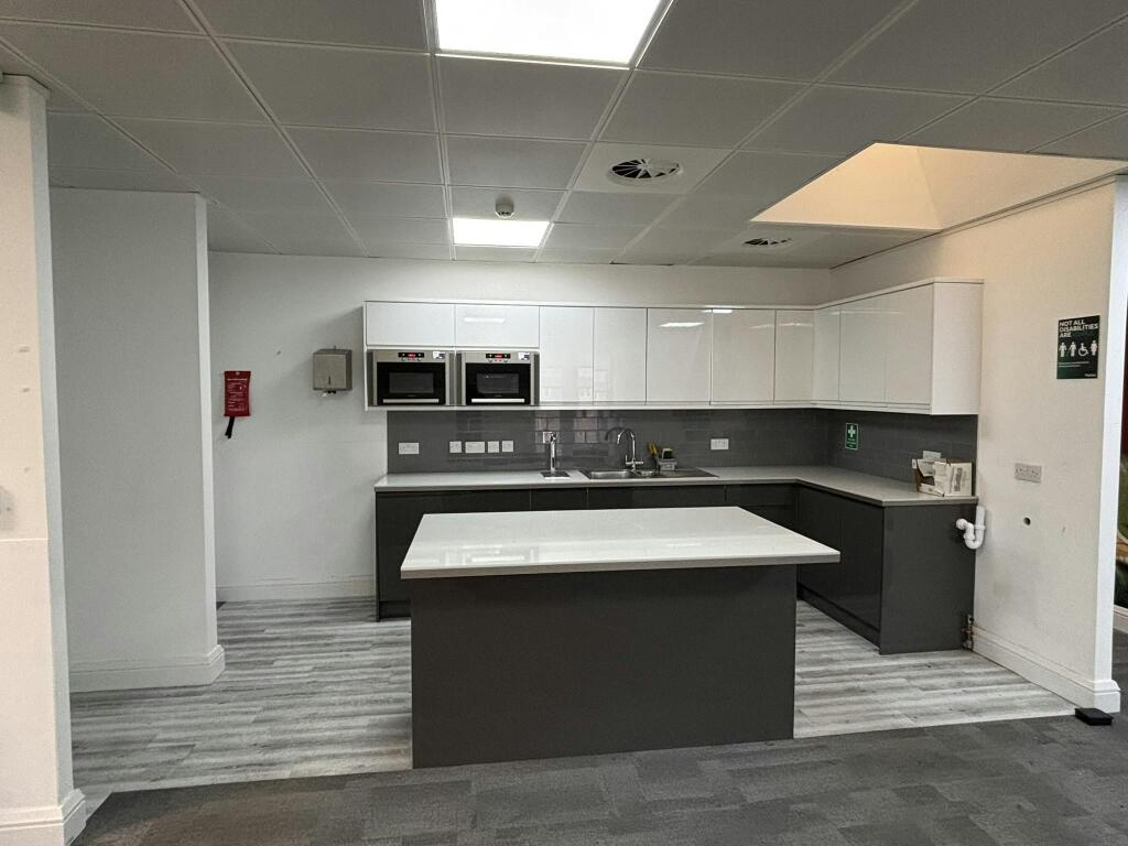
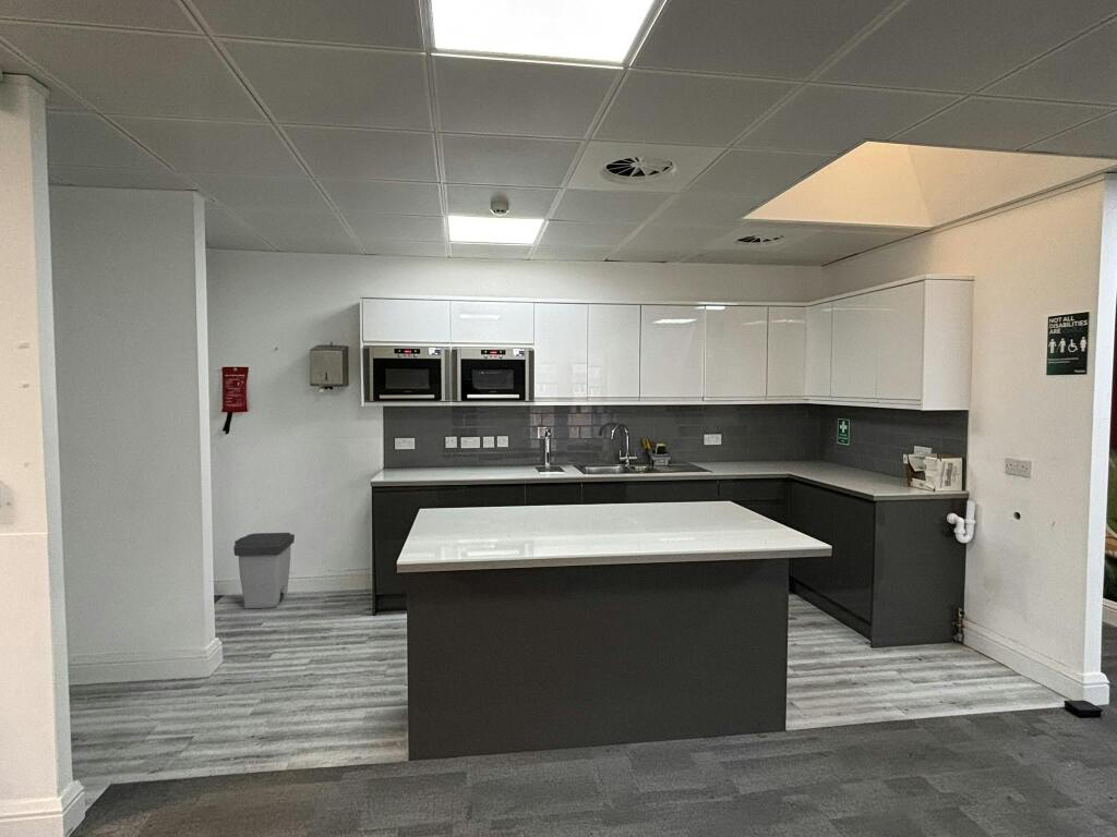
+ trash can (264, 569)
